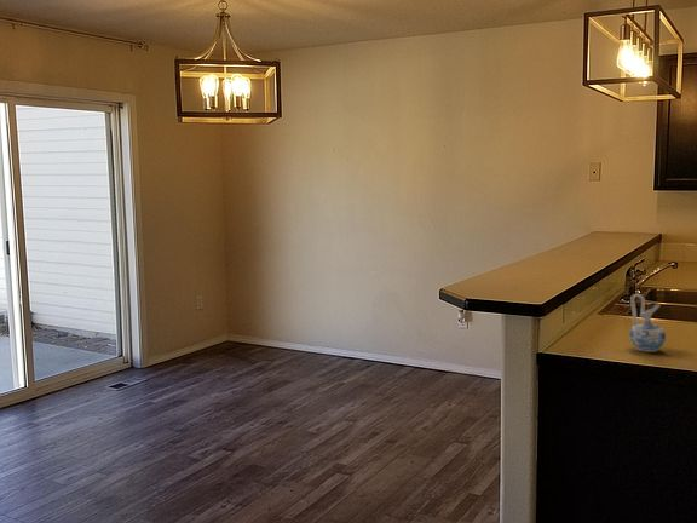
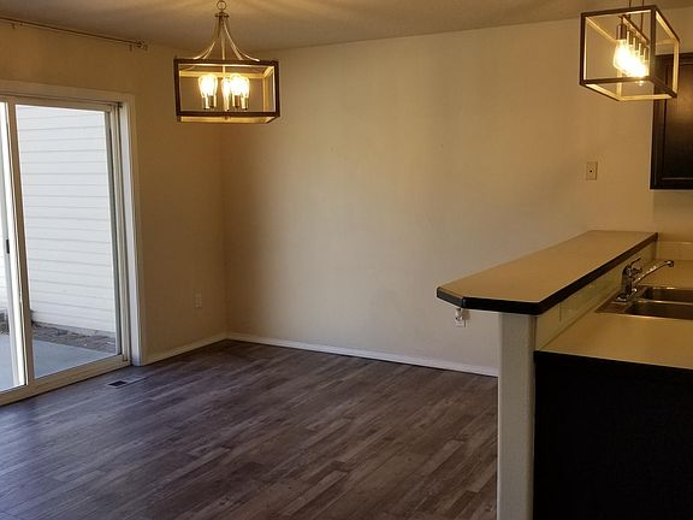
- ceramic pitcher (647, 322)
